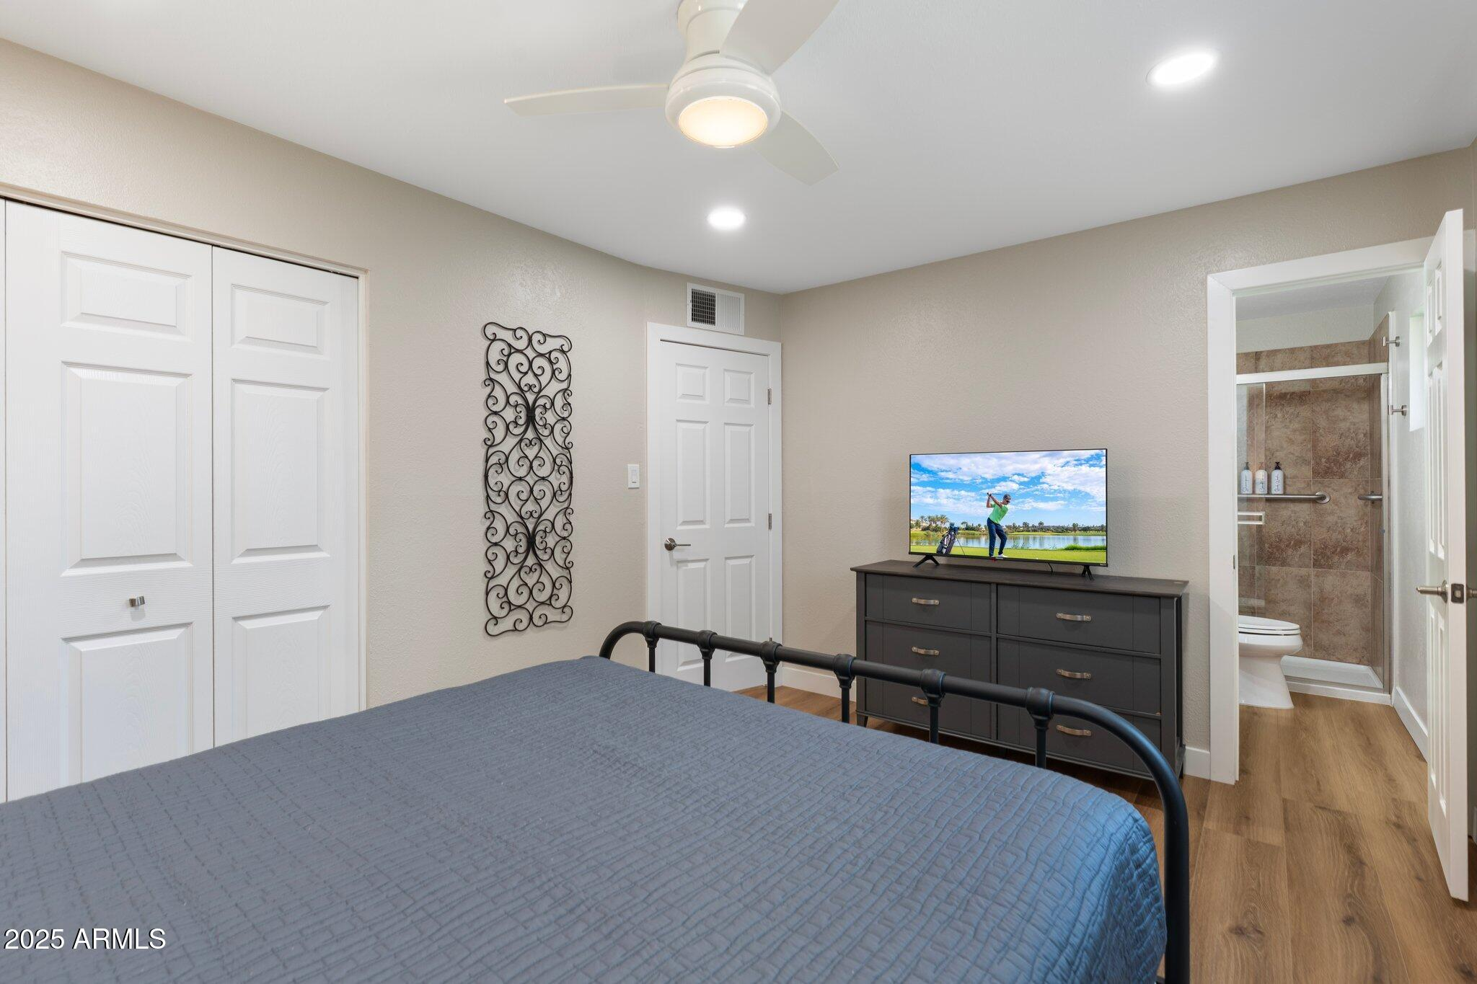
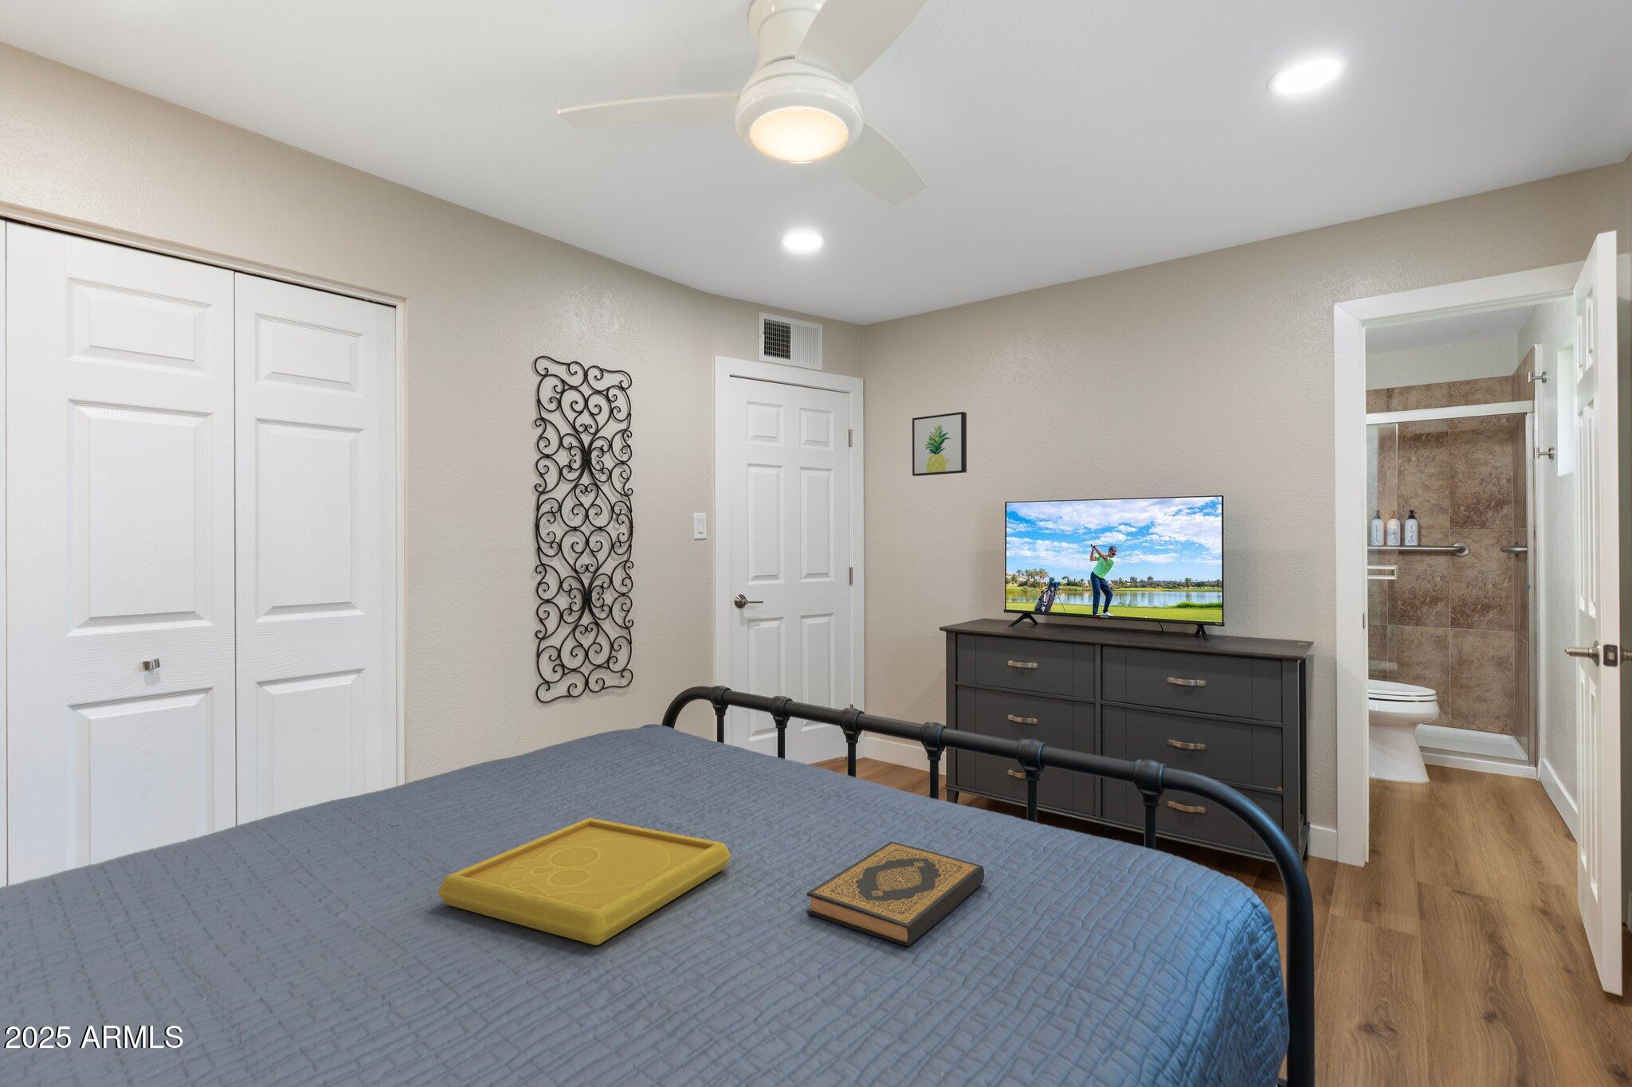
+ serving tray (592, 872)
+ wall art (939, 444)
+ hardback book (899, 888)
